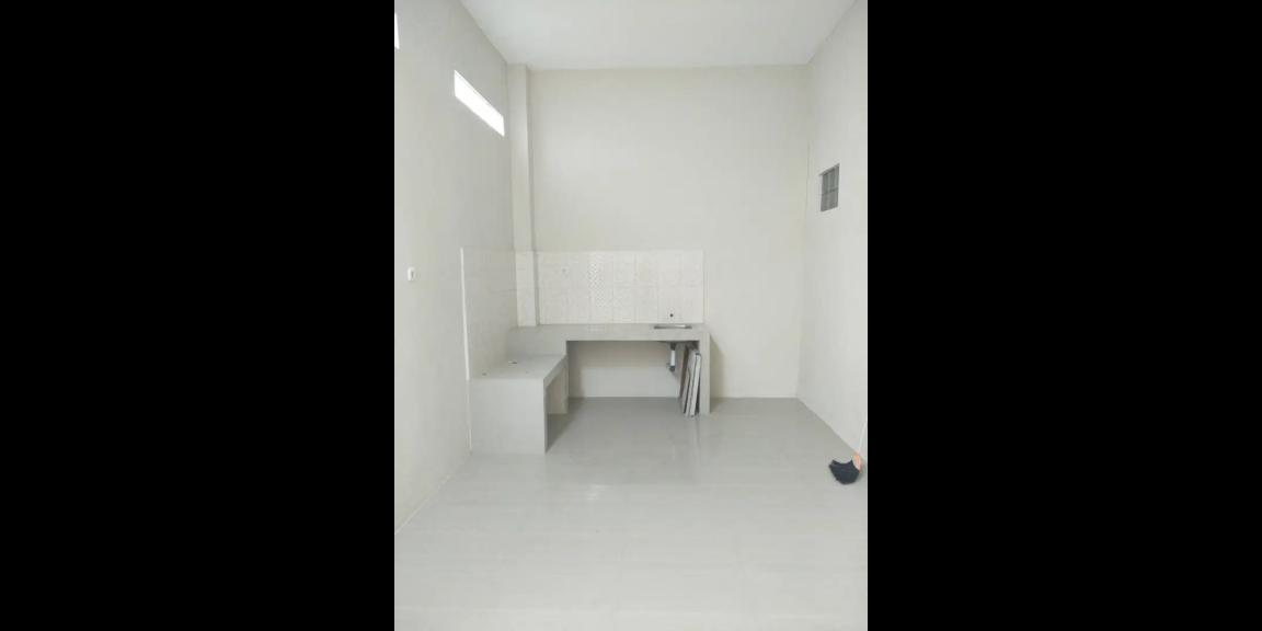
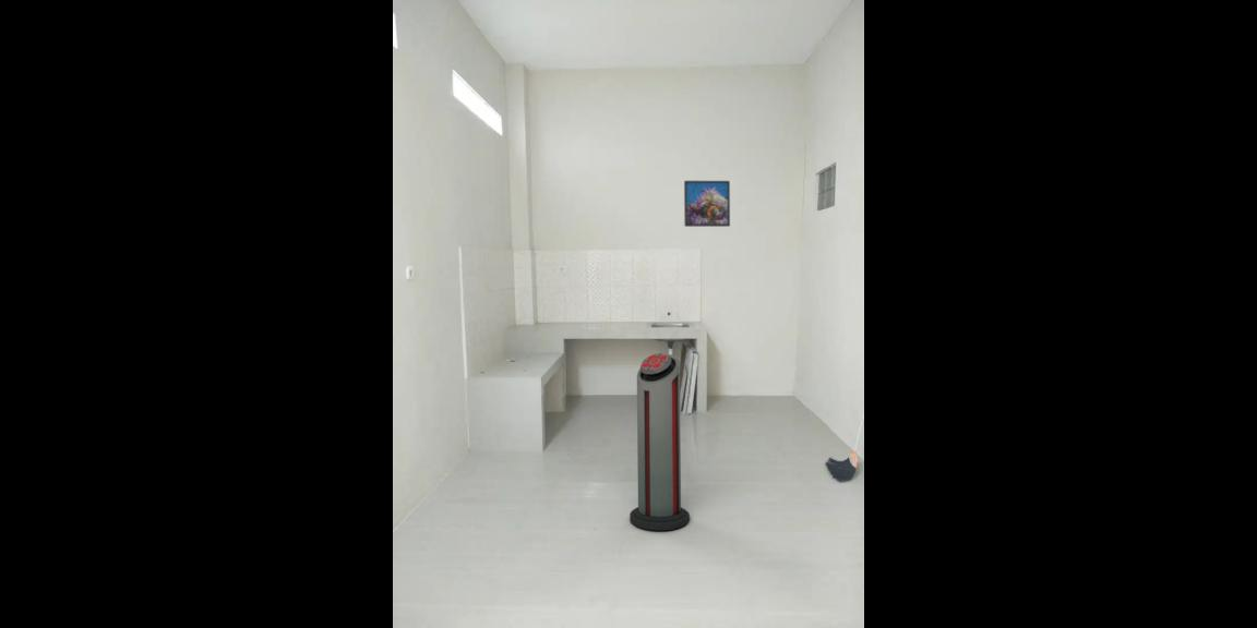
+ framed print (707, 203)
+ air purifier (658, 436)
